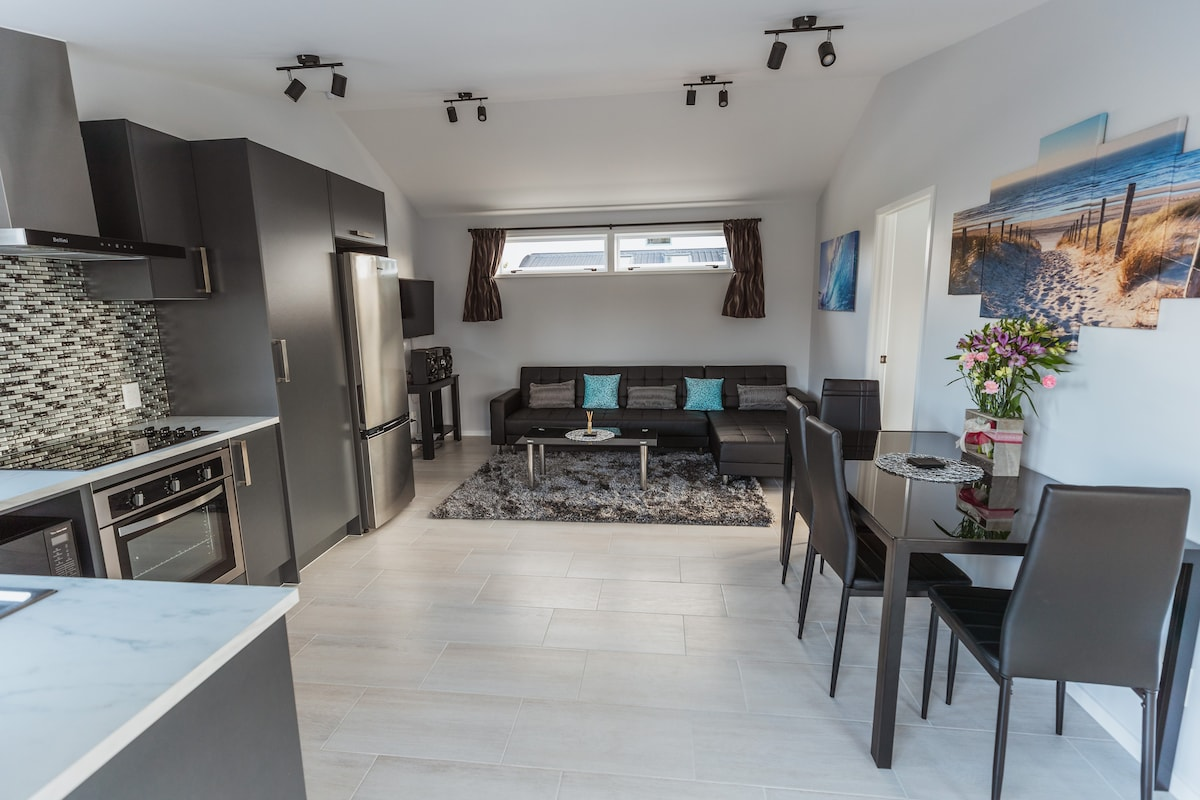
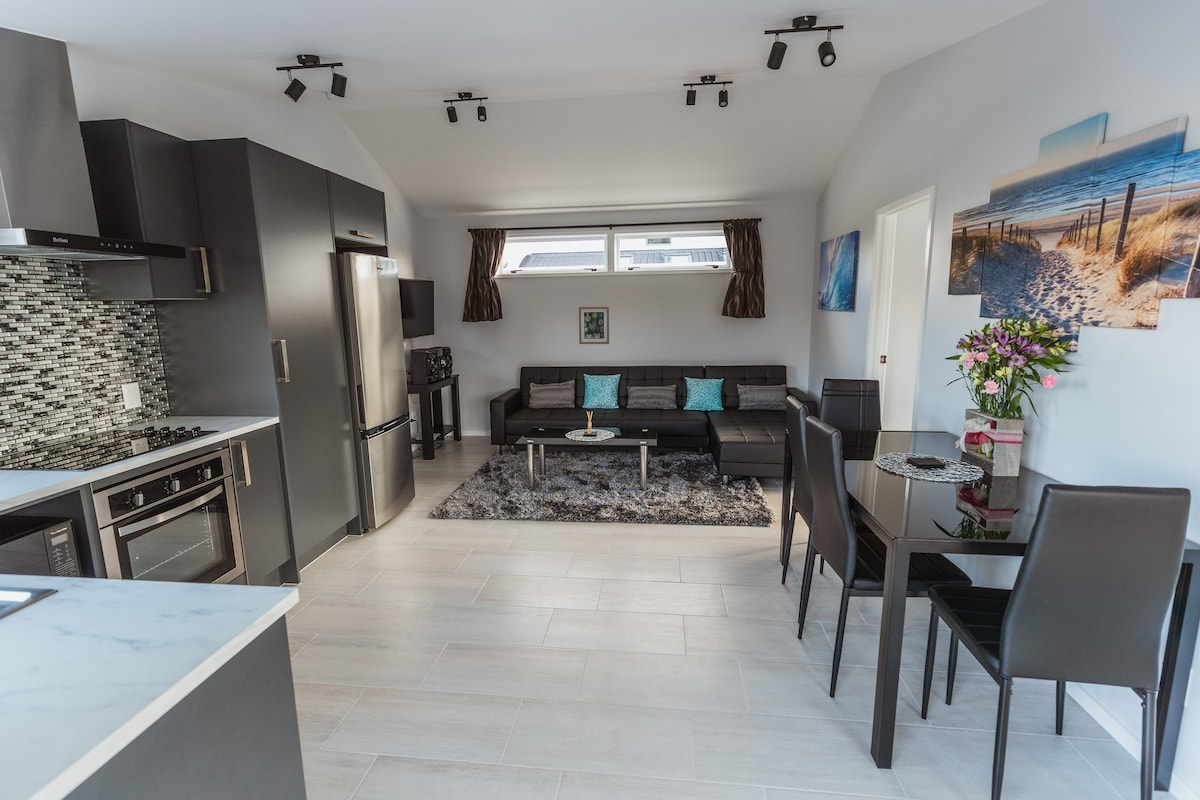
+ wall art (594, 325)
